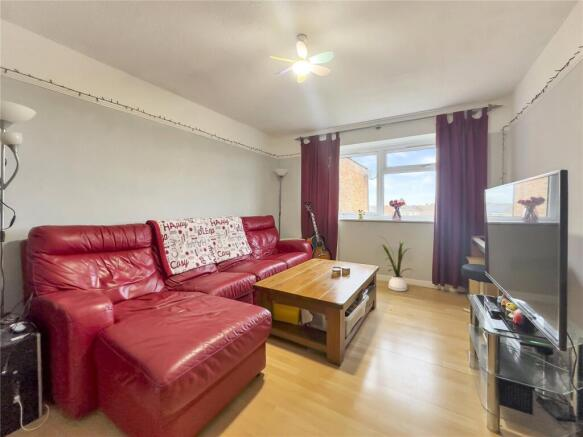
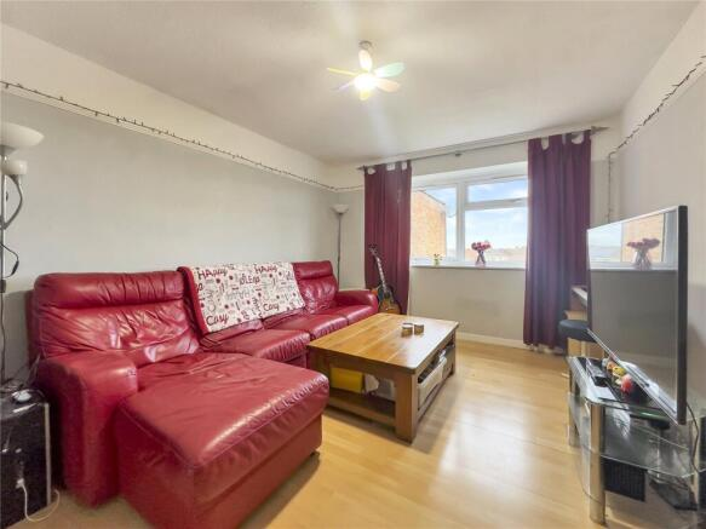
- house plant (395, 262)
